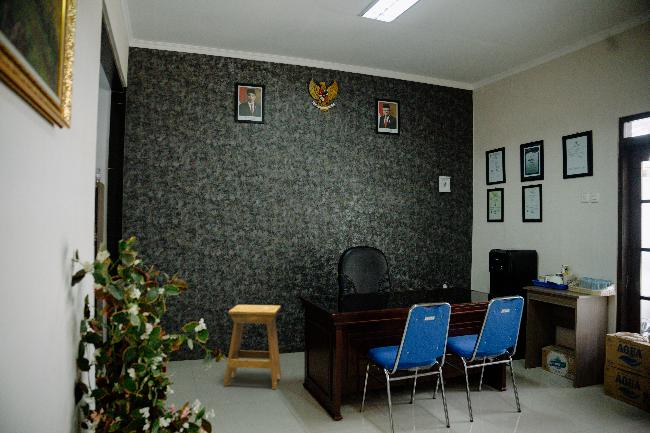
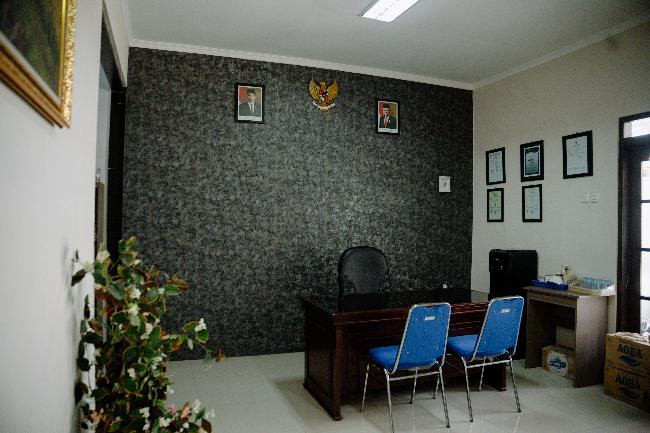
- stool (254, 351)
